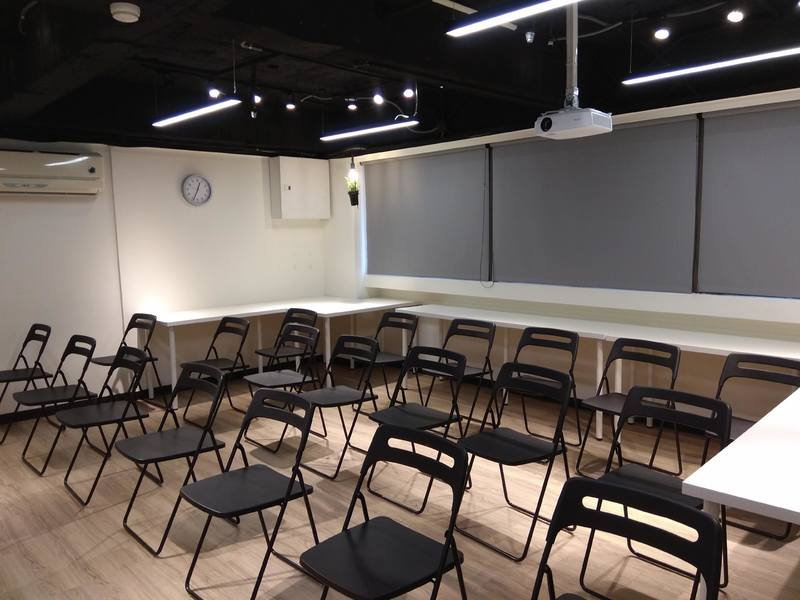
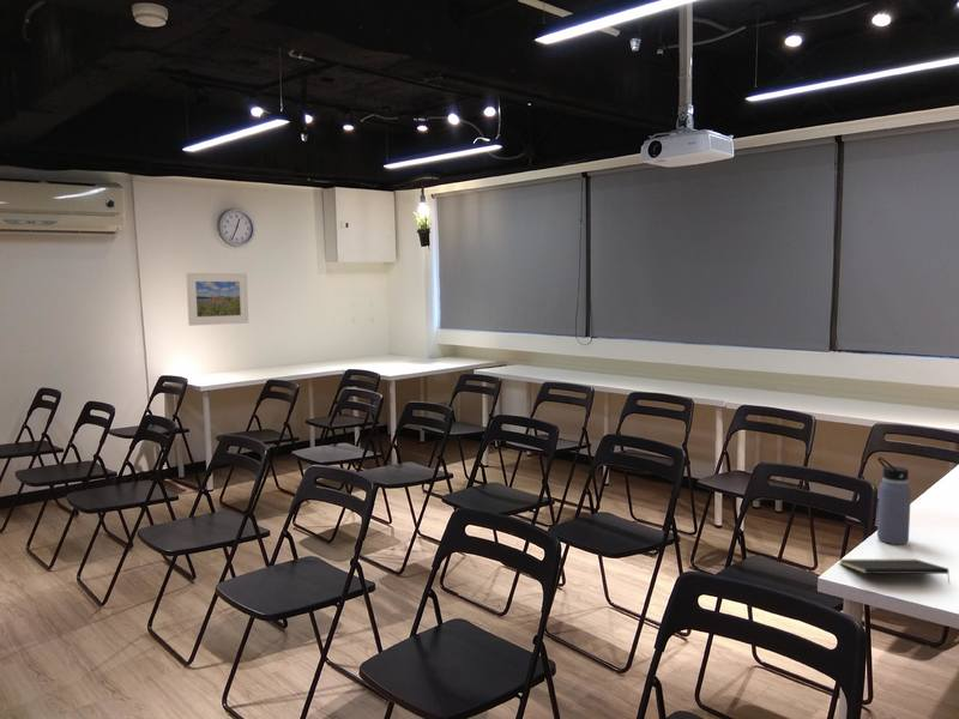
+ notepad (891, 566)
+ water bottle (892, 499)
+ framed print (218, 298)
